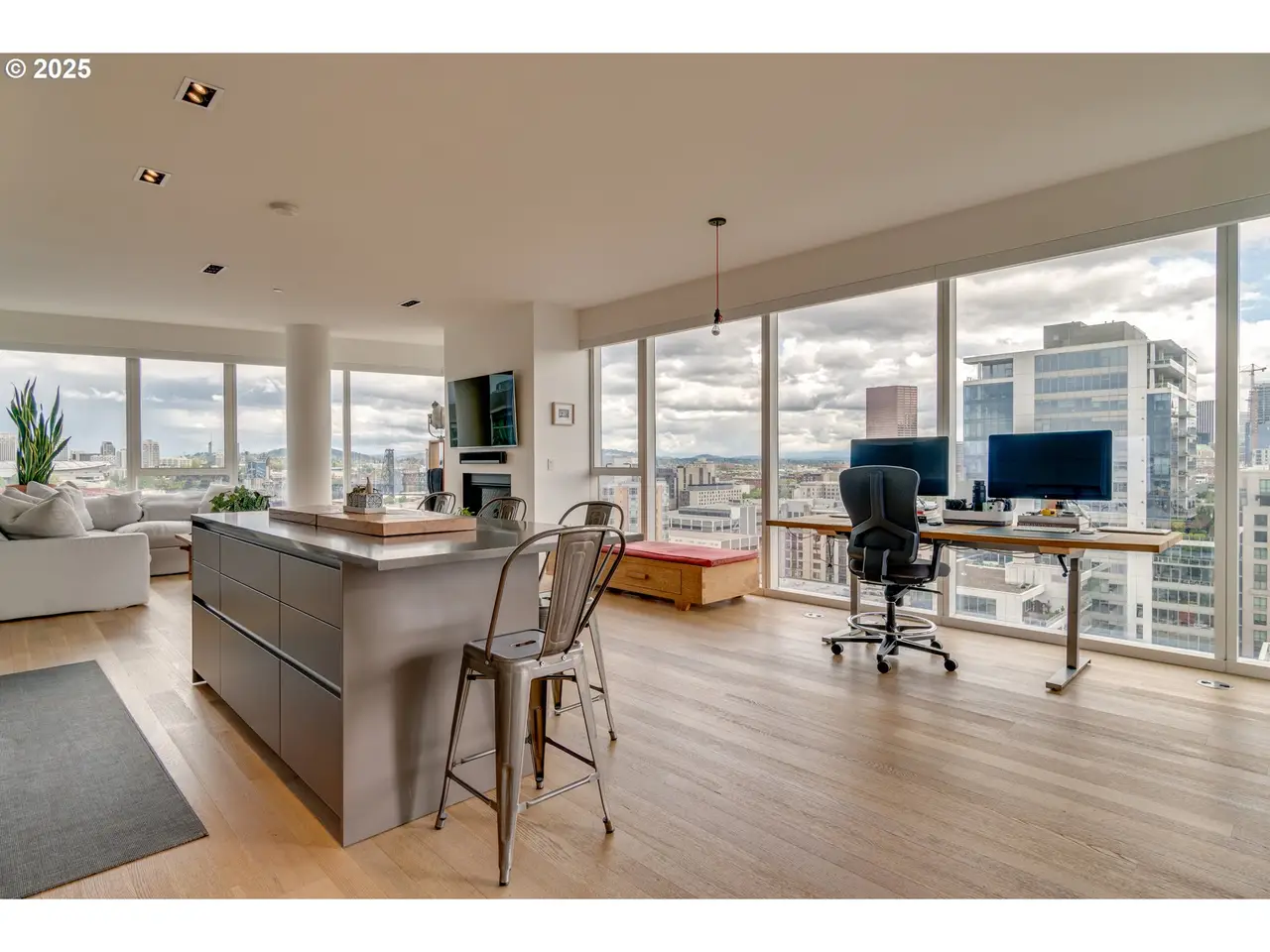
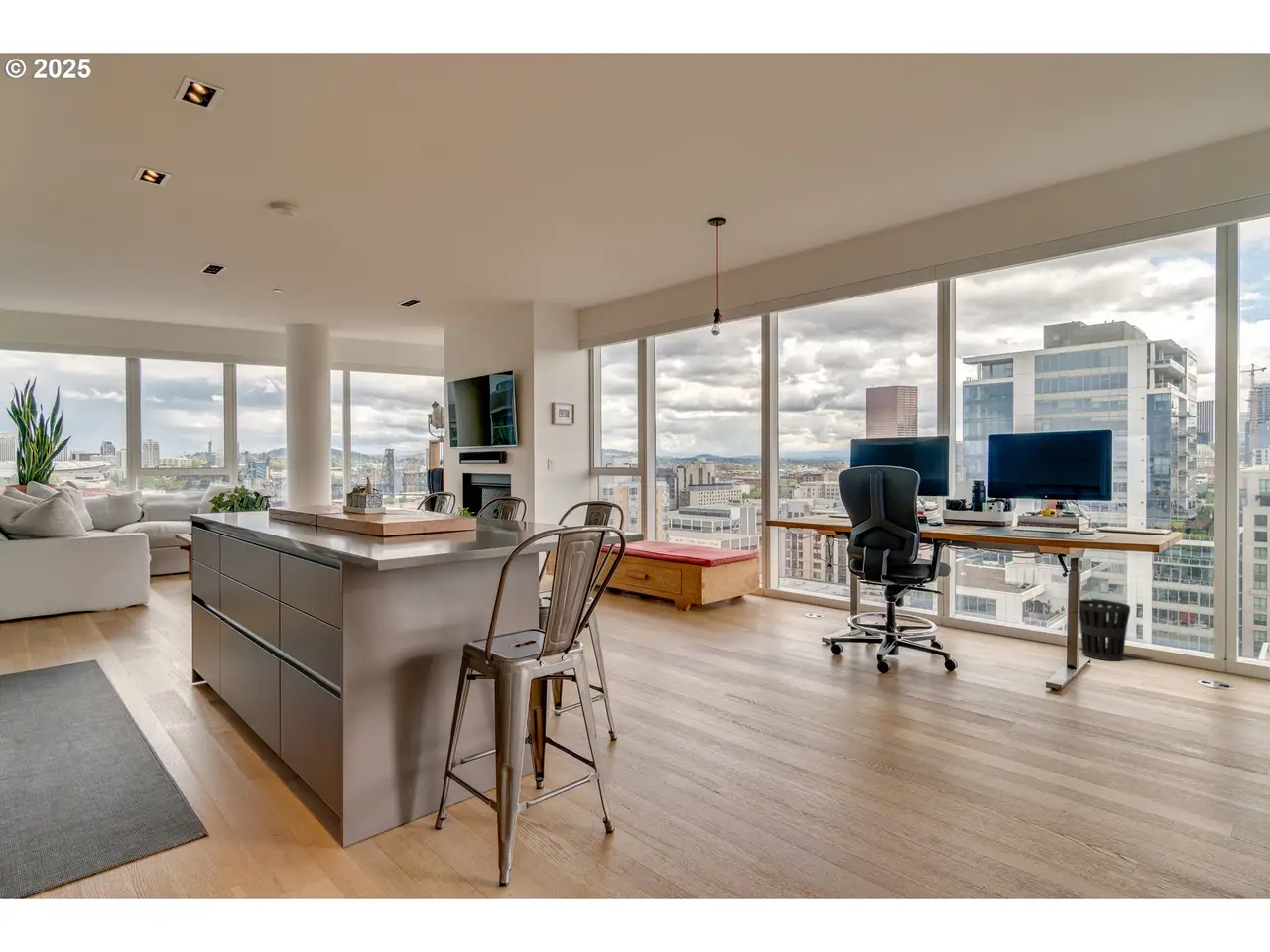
+ wastebasket (1102, 630)
